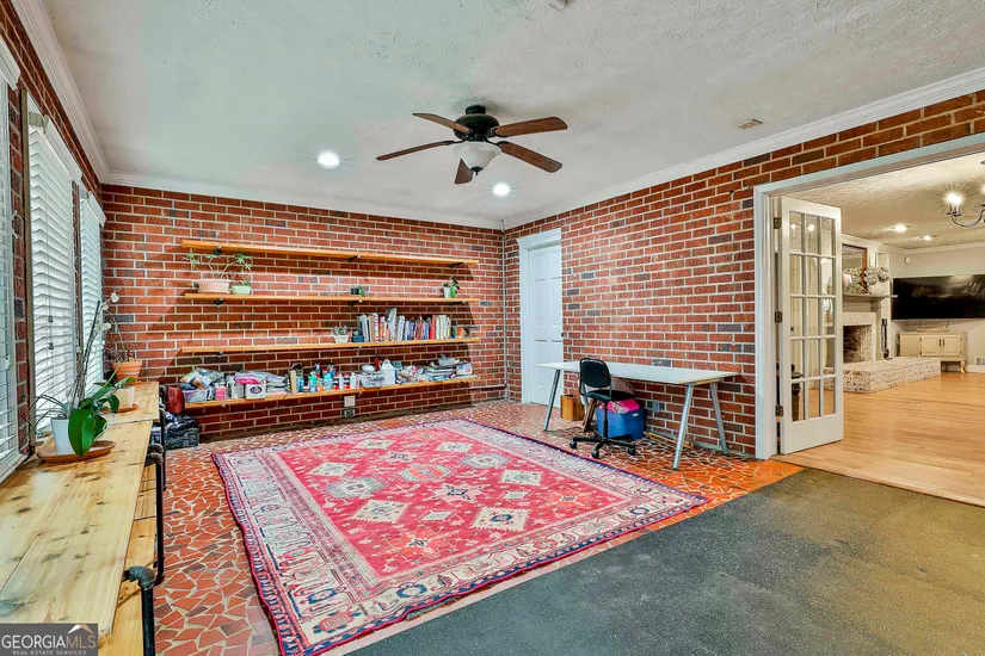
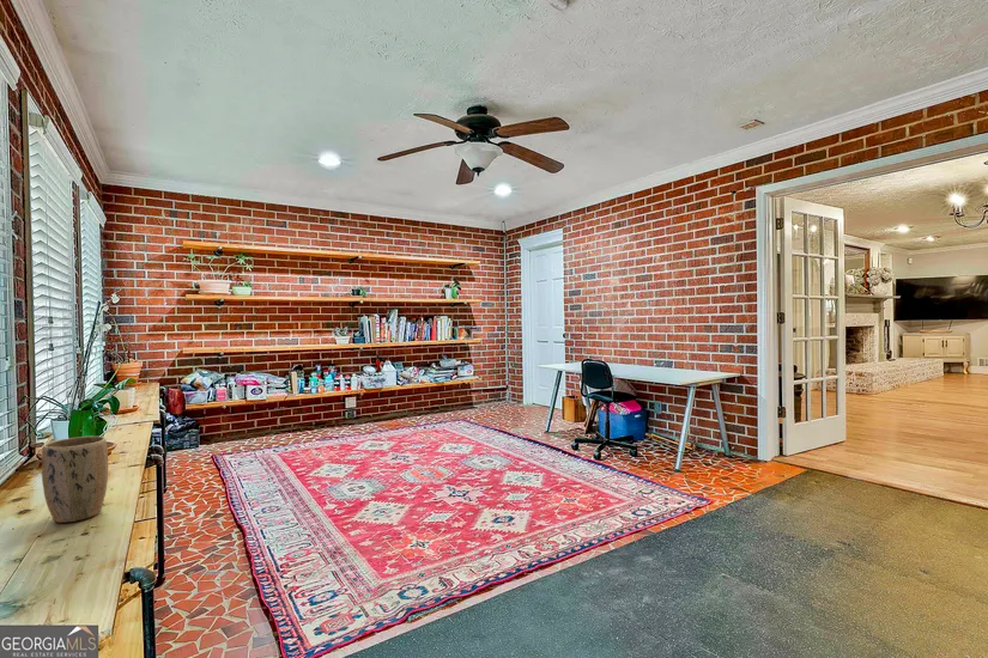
+ plant pot (75, 479)
